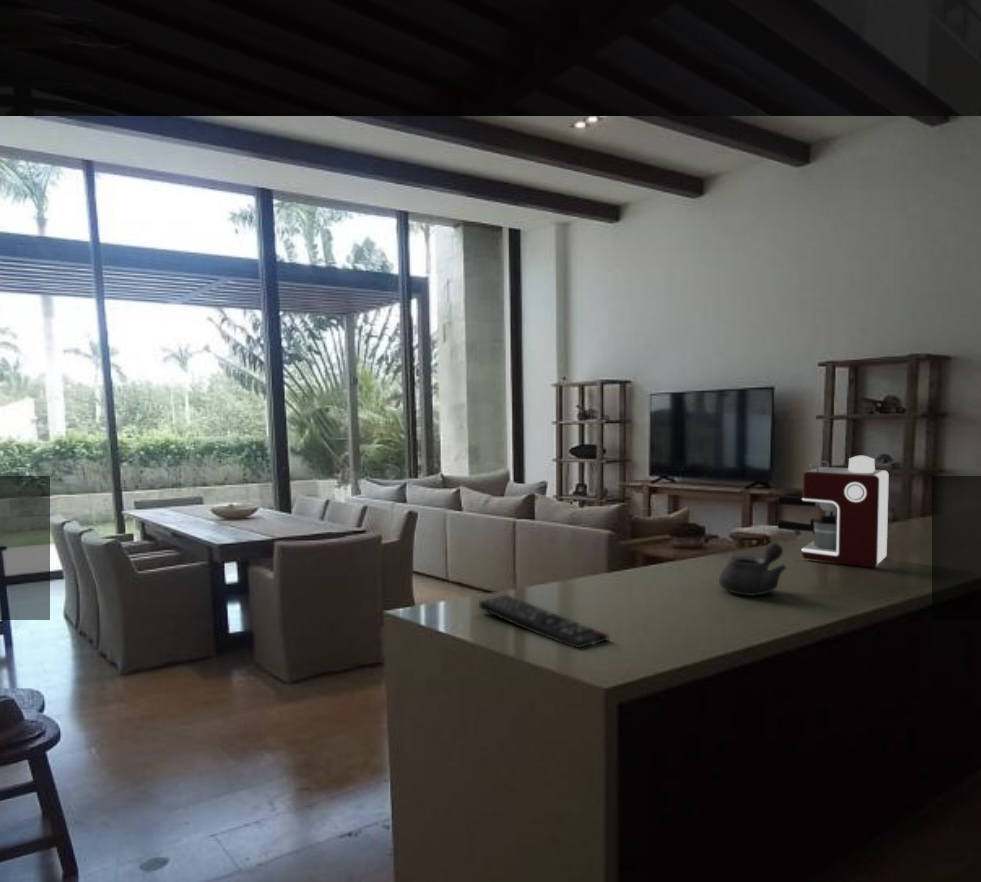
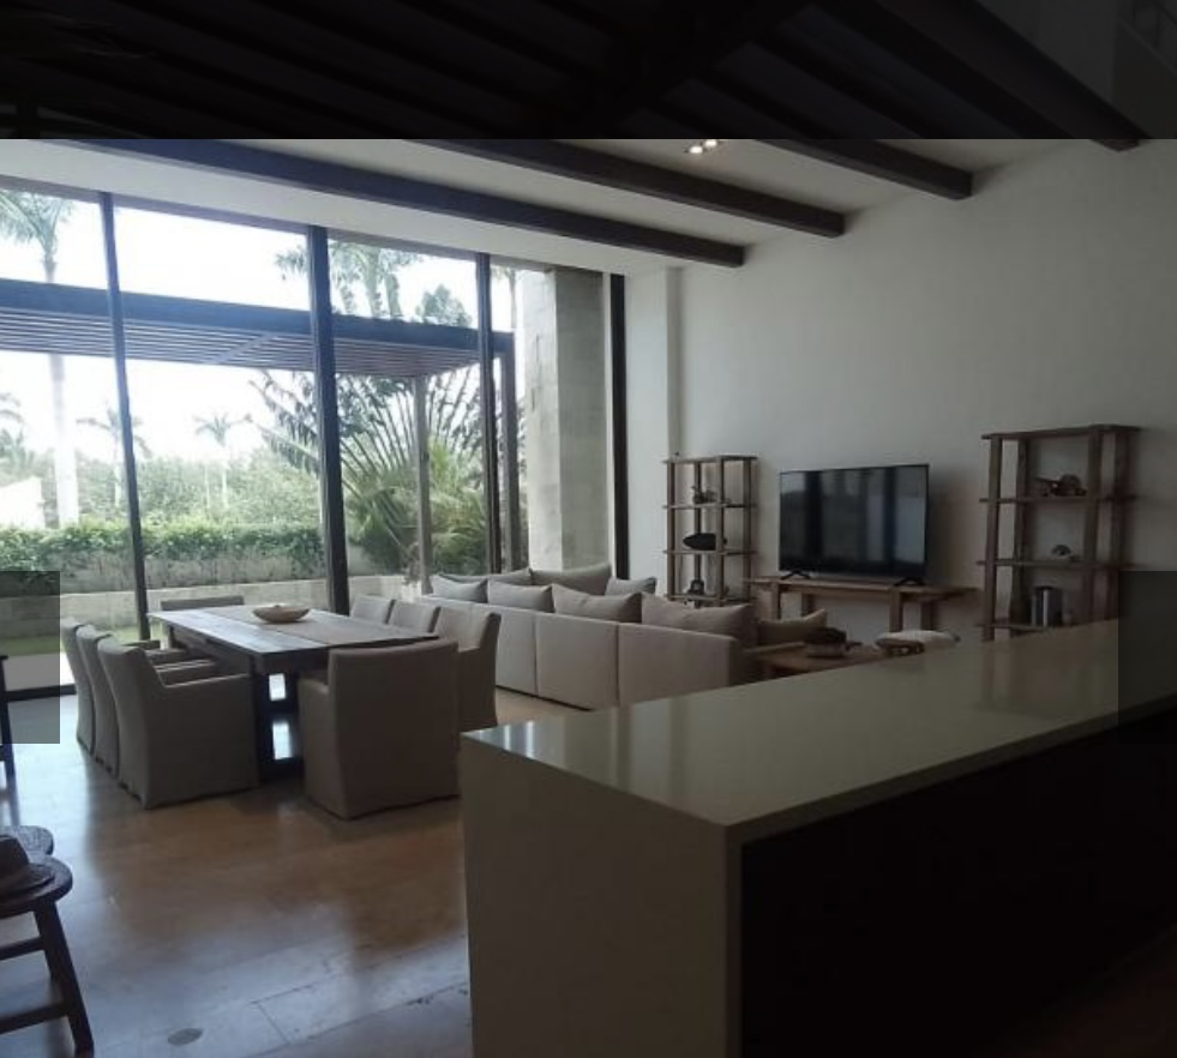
- teapot (758, 568)
- remote control (539, 619)
- coffee maker (828, 505)
